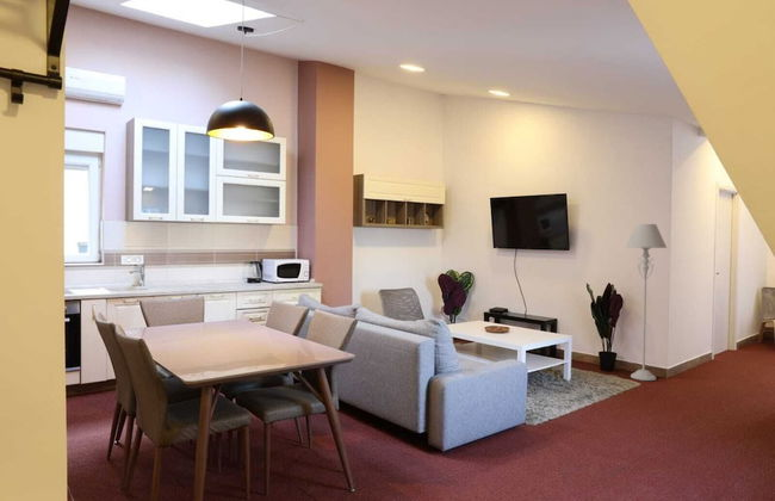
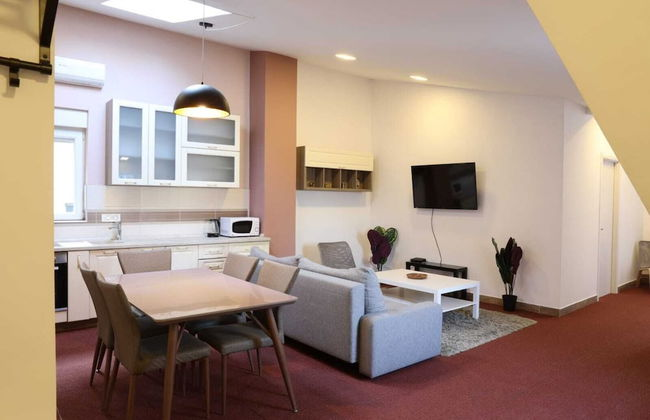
- floor lamp (644, 301)
